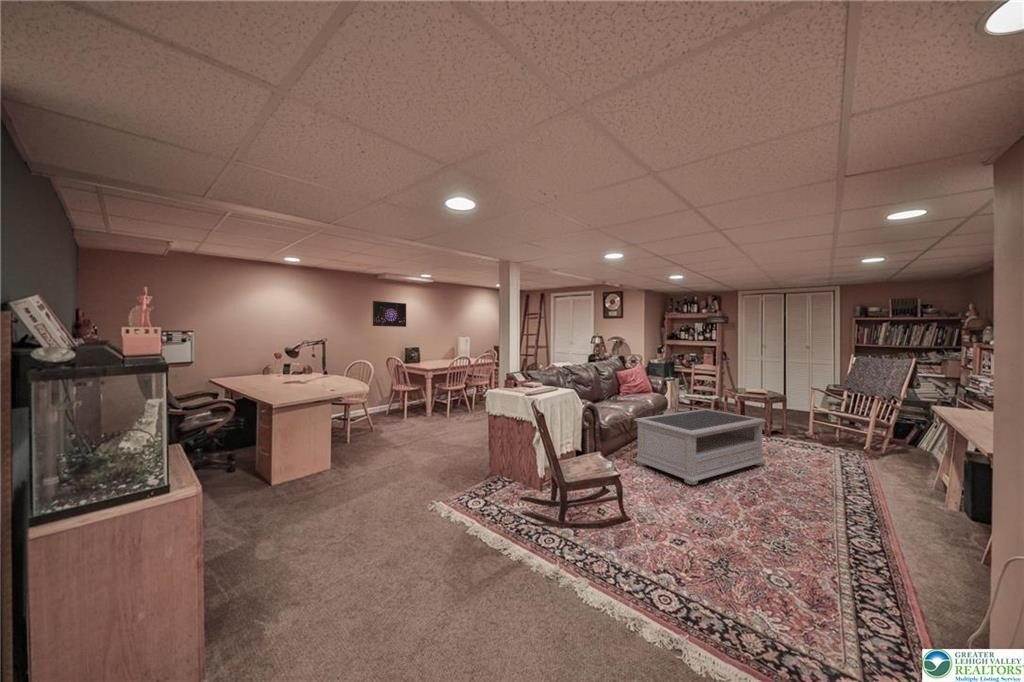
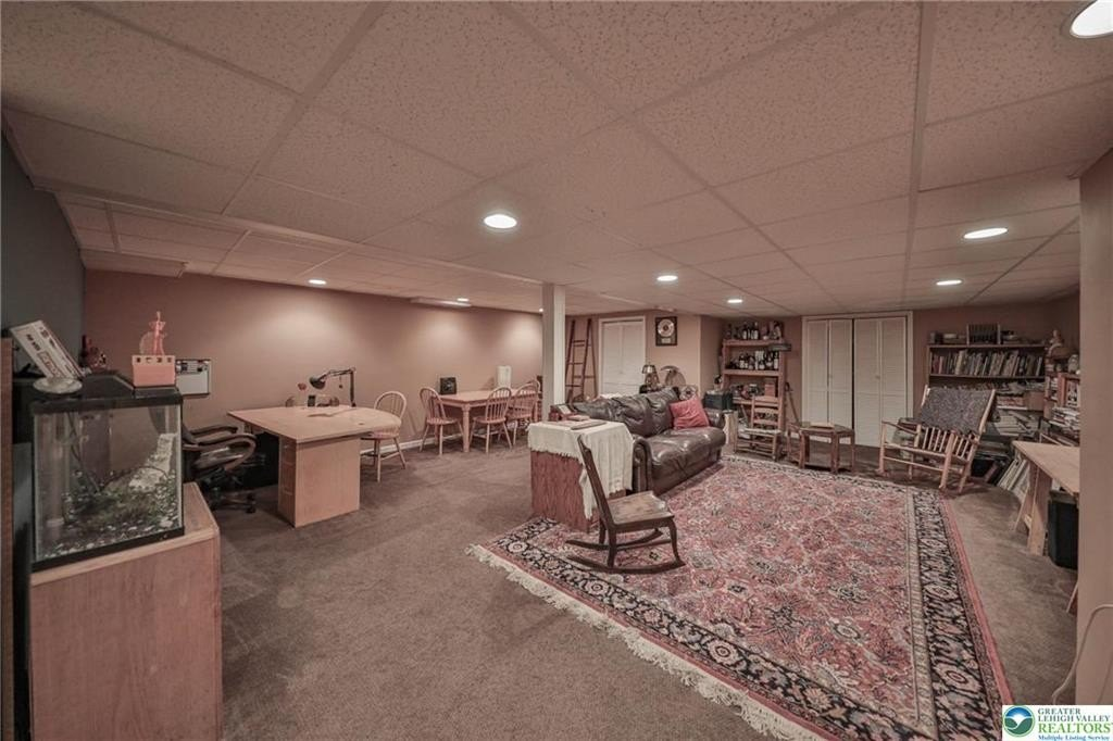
- coffee table (699, 441)
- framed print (390, 314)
